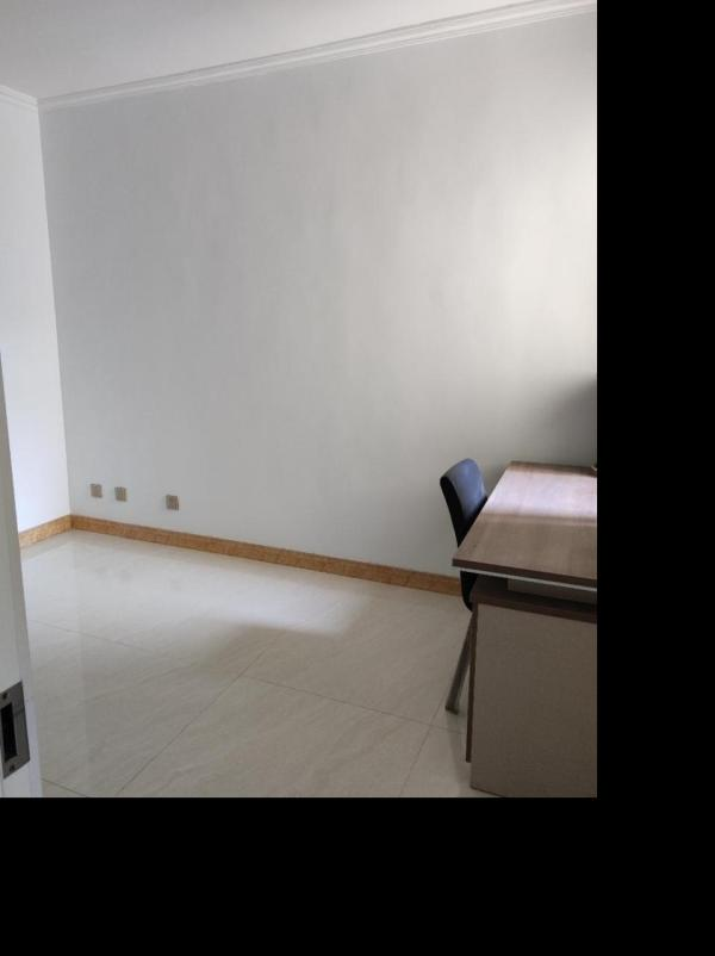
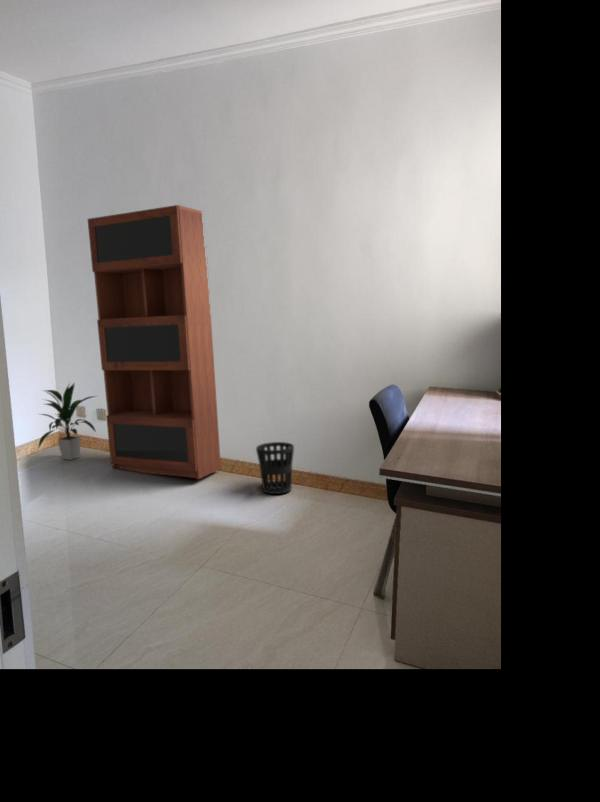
+ indoor plant (64, 420)
+ bookcase (155, 346)
+ wastebasket (276, 467)
